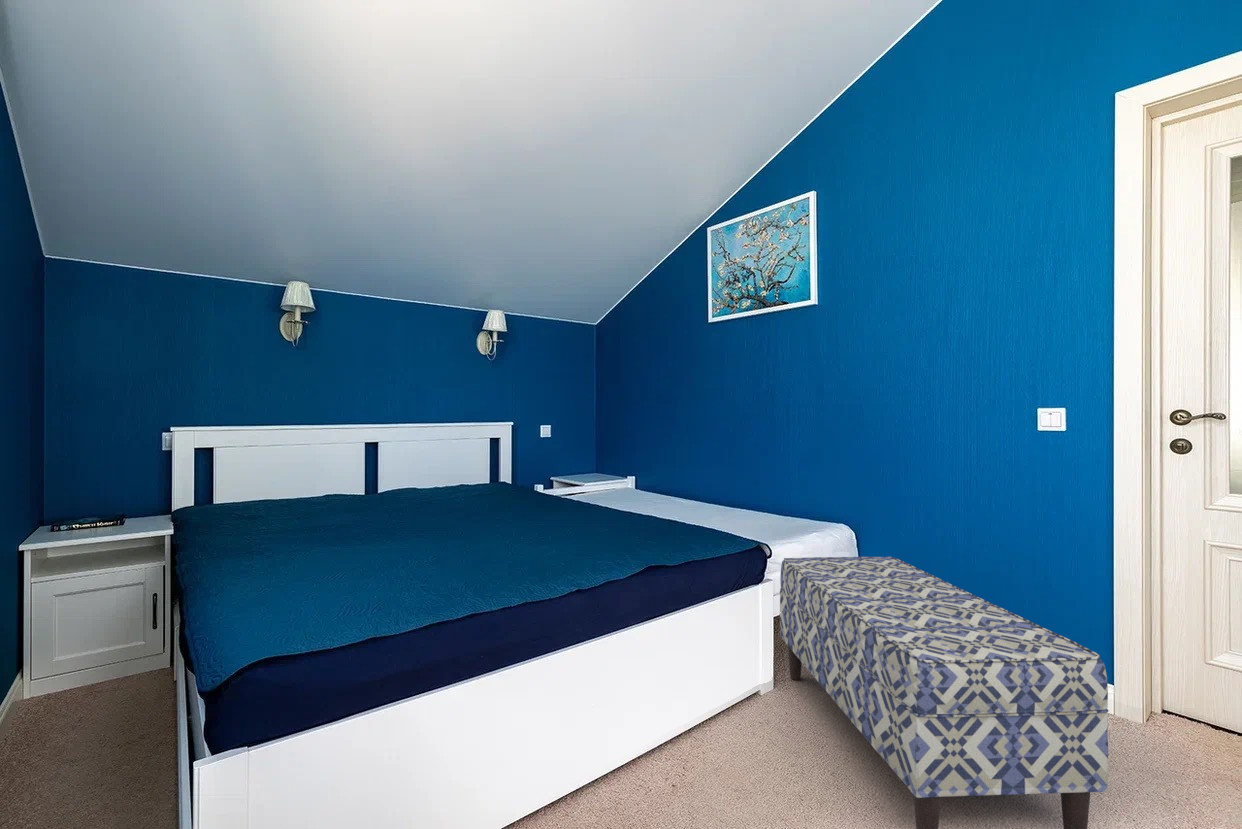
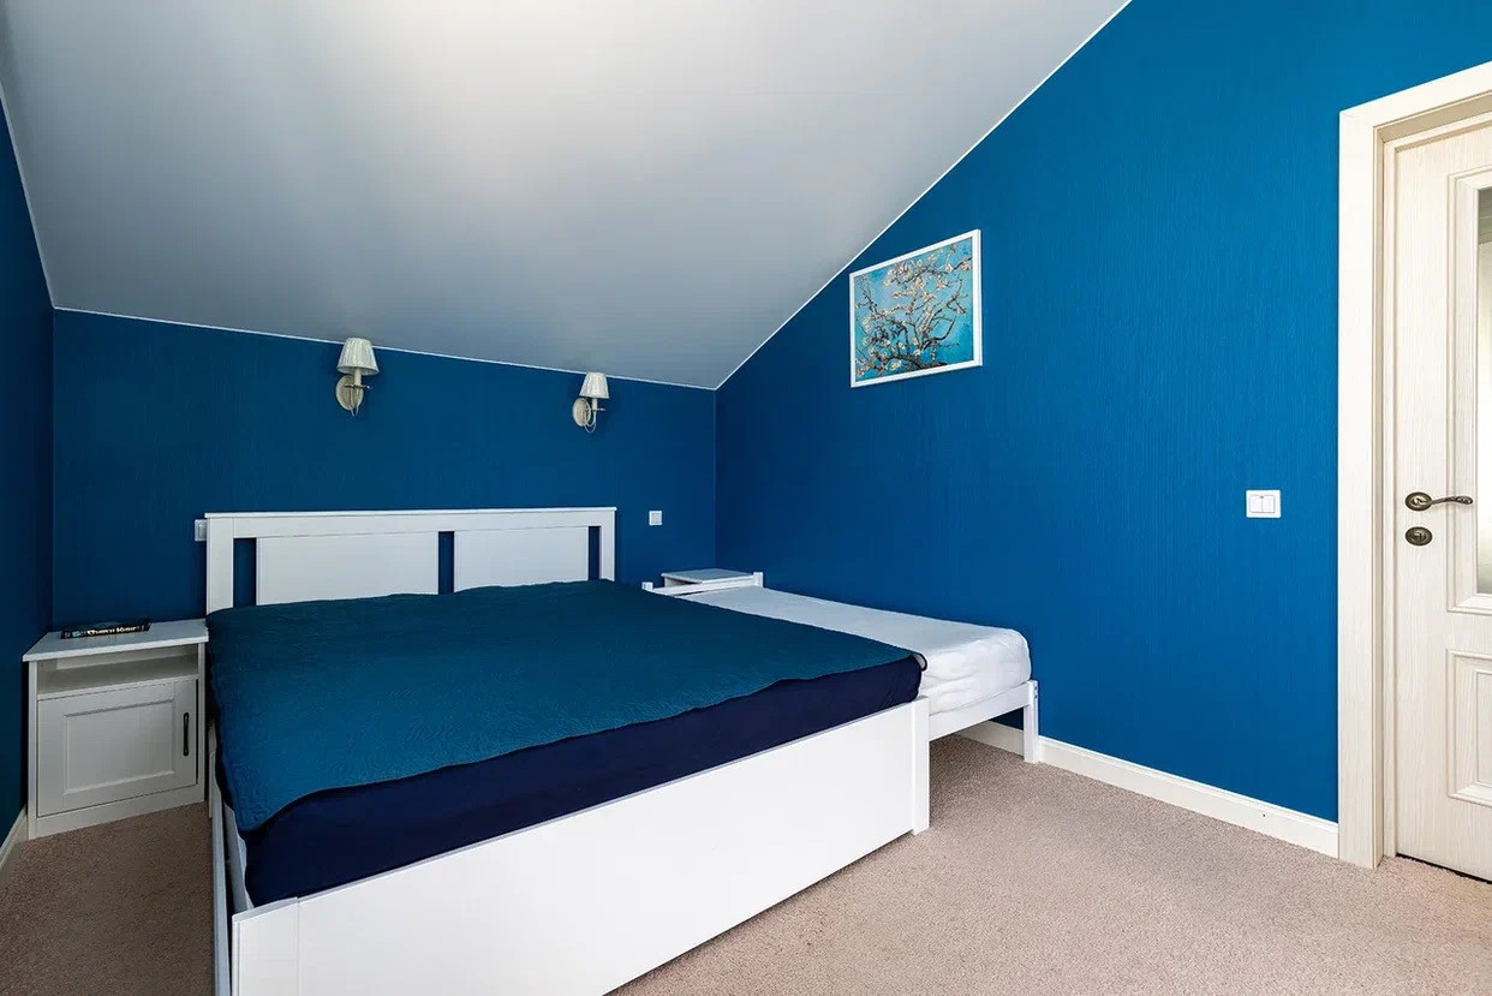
- bench (901, 667)
